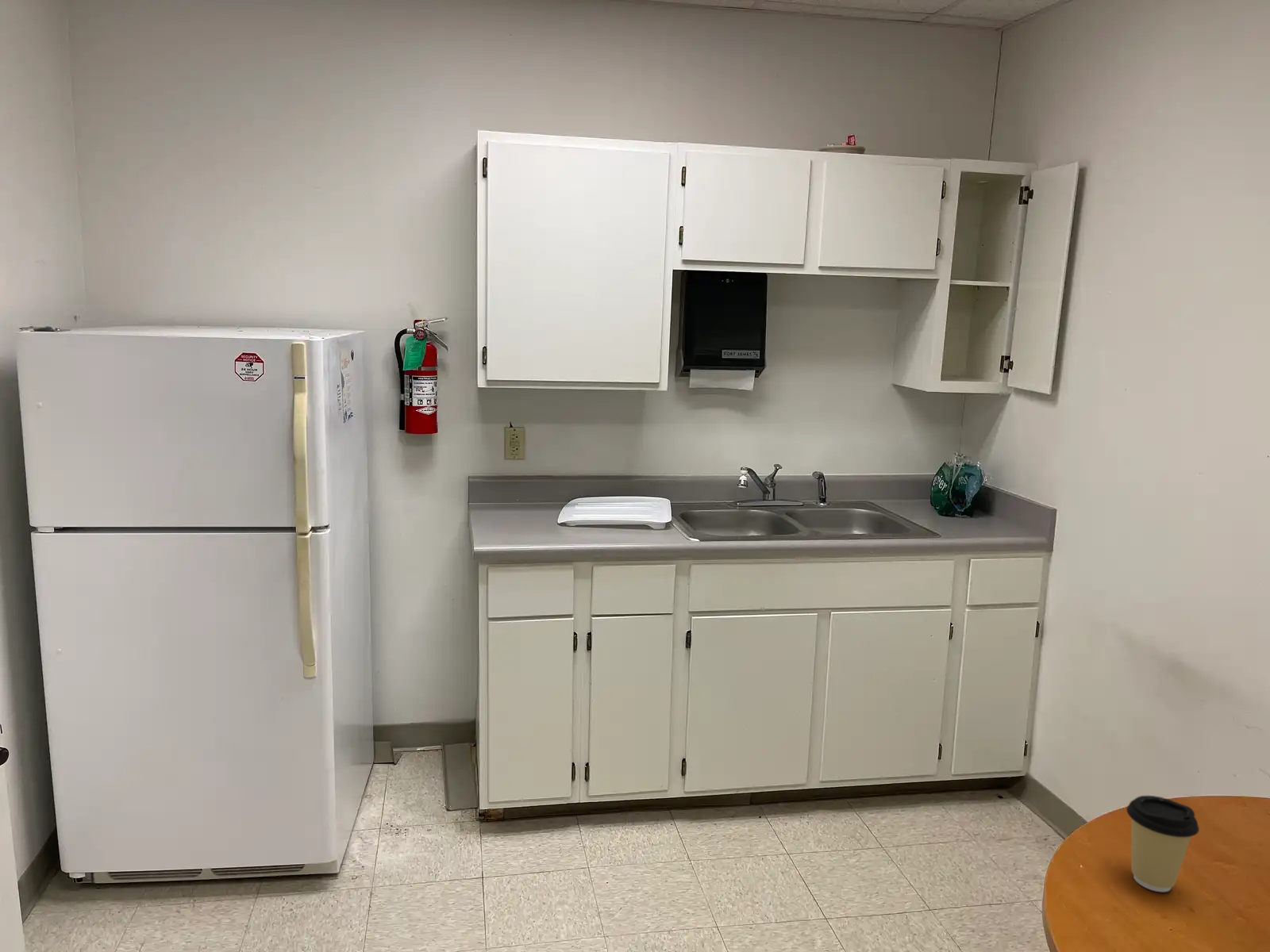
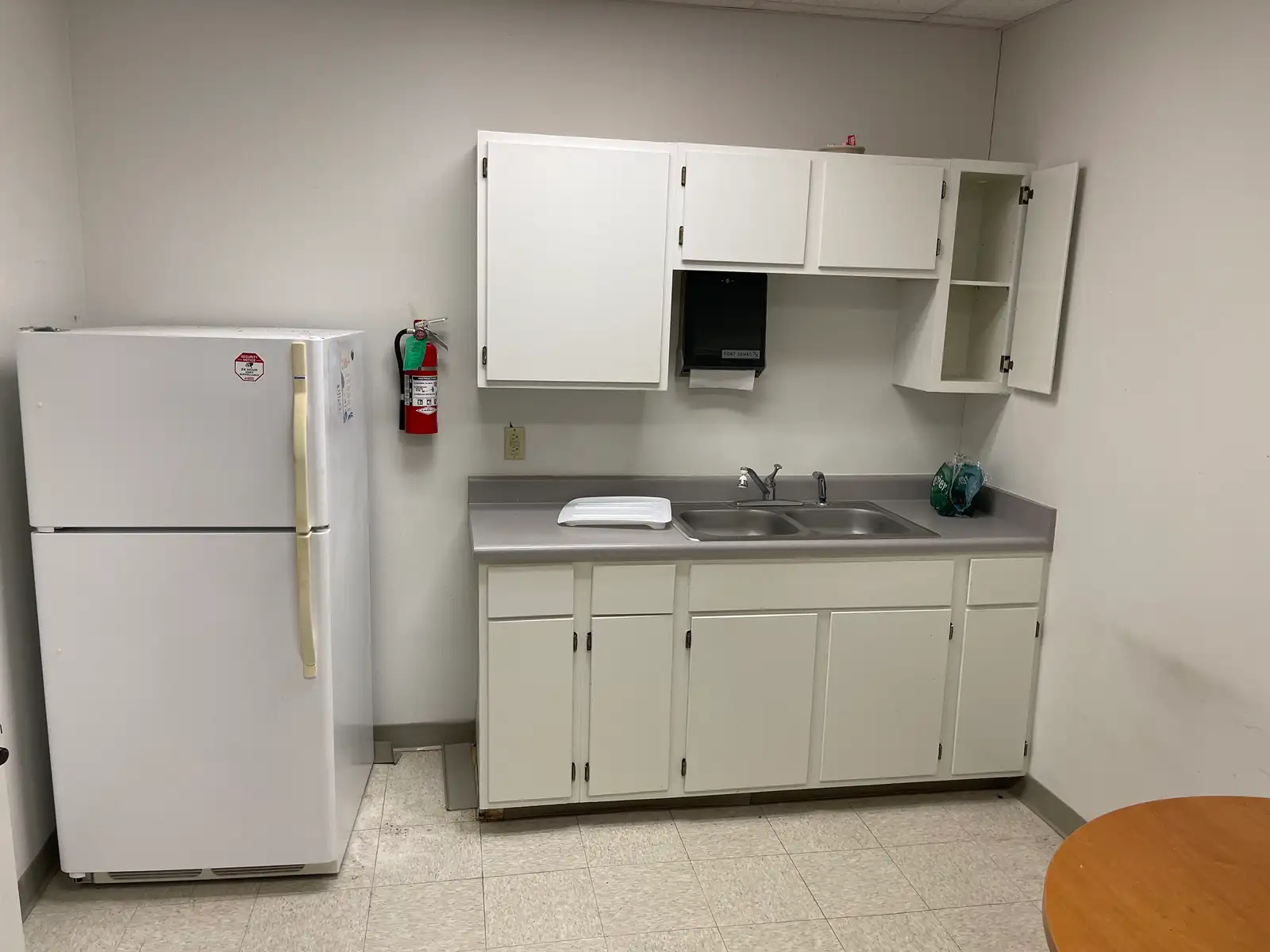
- coffee cup (1158, 843)
